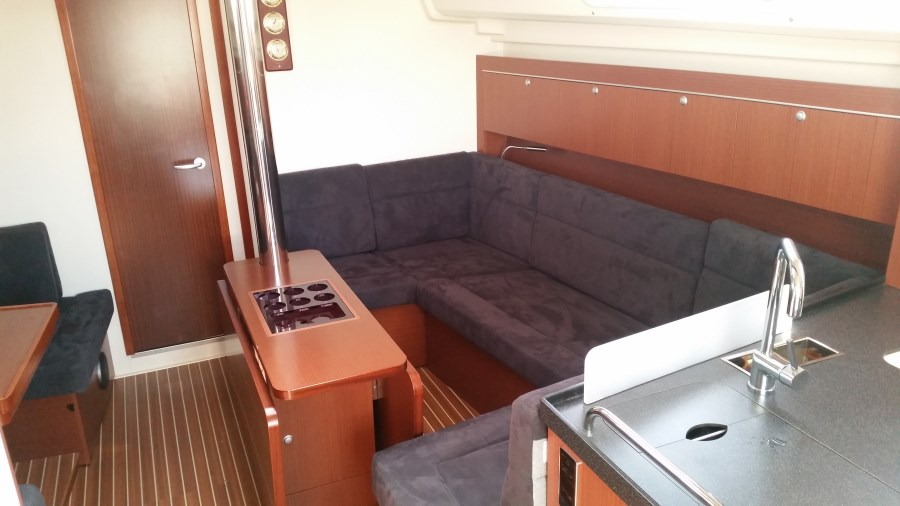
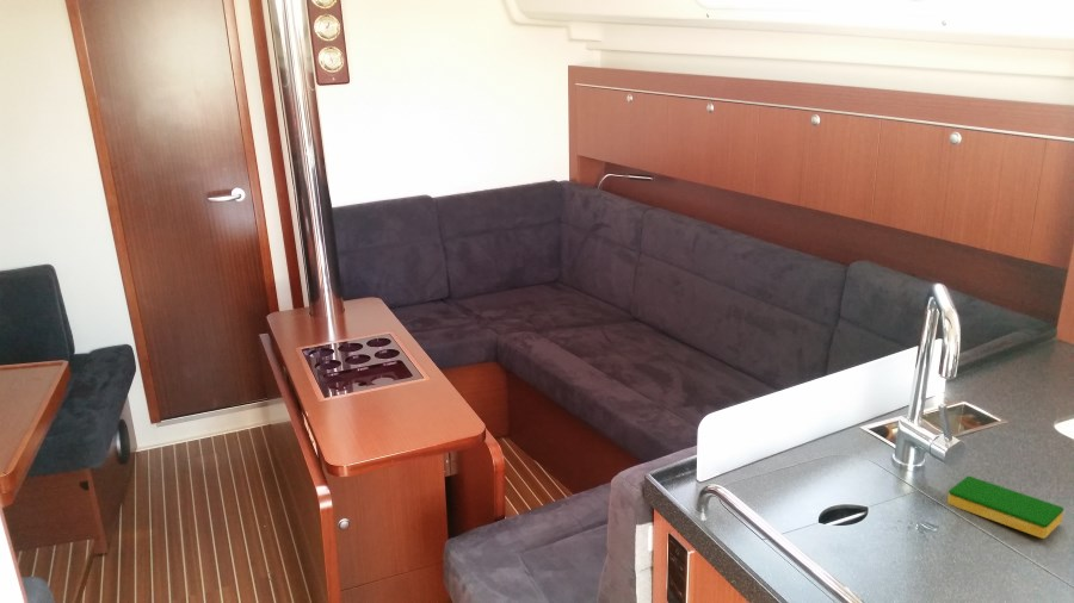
+ dish sponge (1004, 505)
